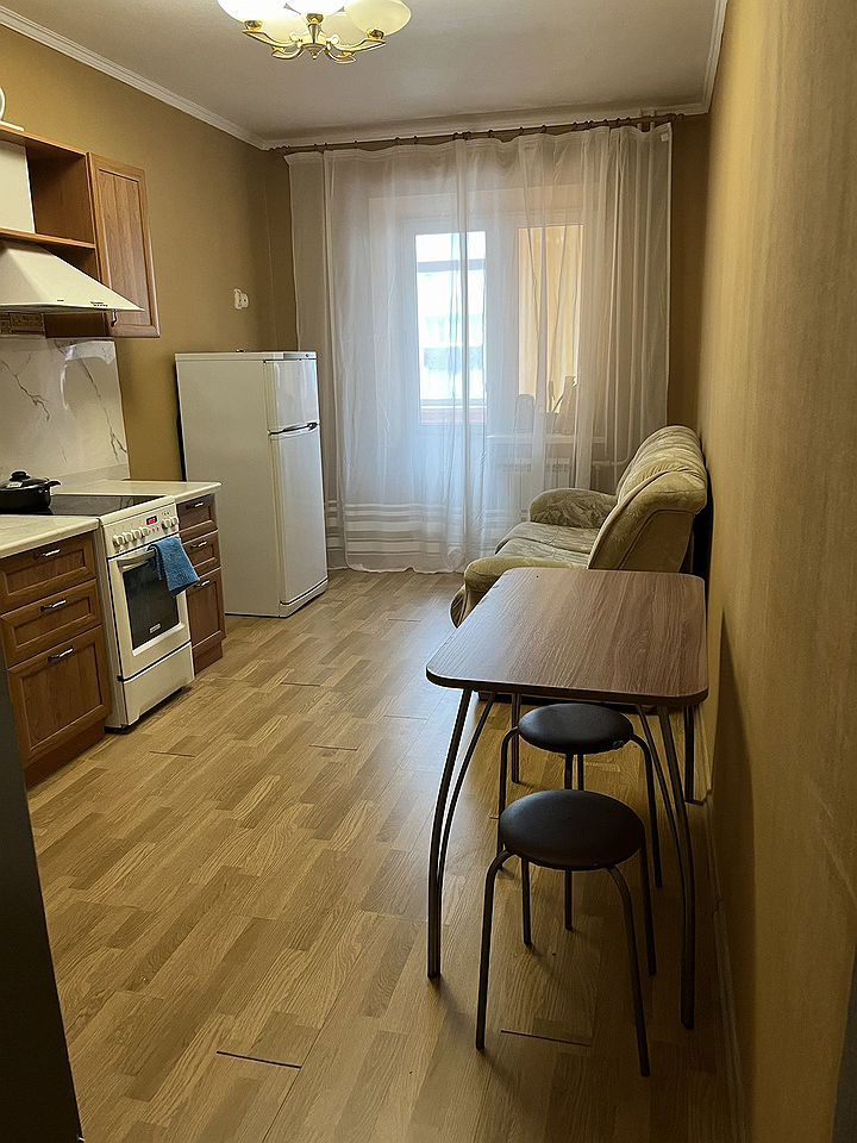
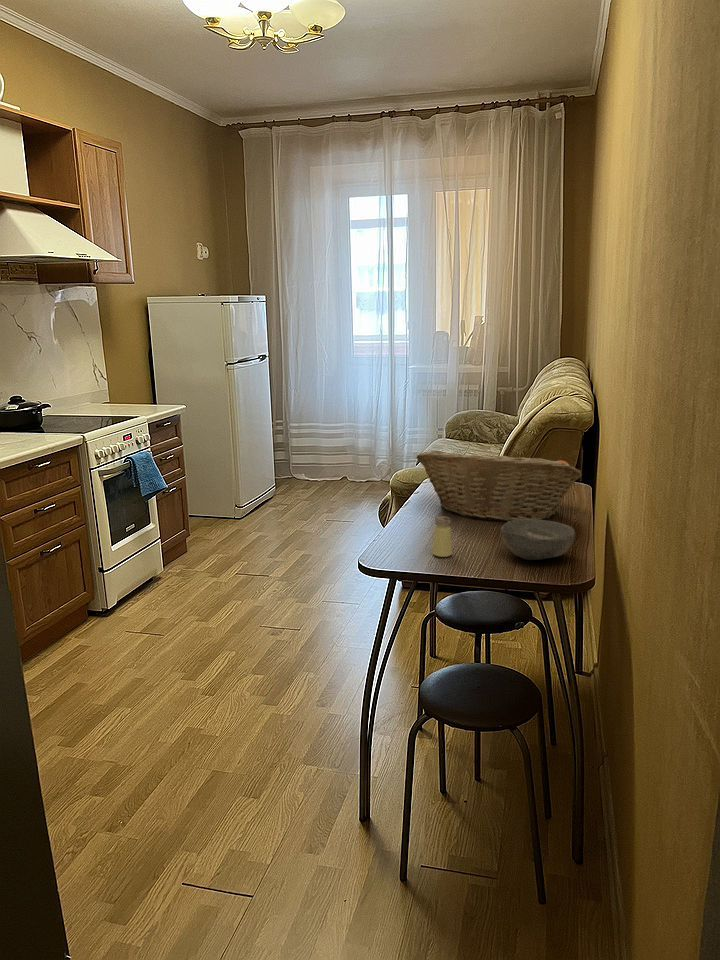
+ fruit basket (496, 477)
+ saltshaker (442, 535)
+ bowl (537, 541)
